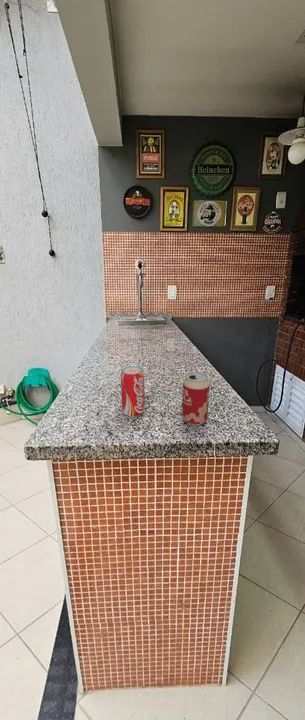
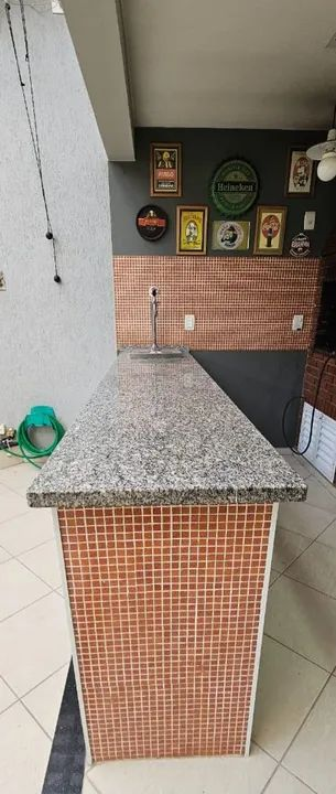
- beverage can (195, 399)
- beverage can (132, 391)
